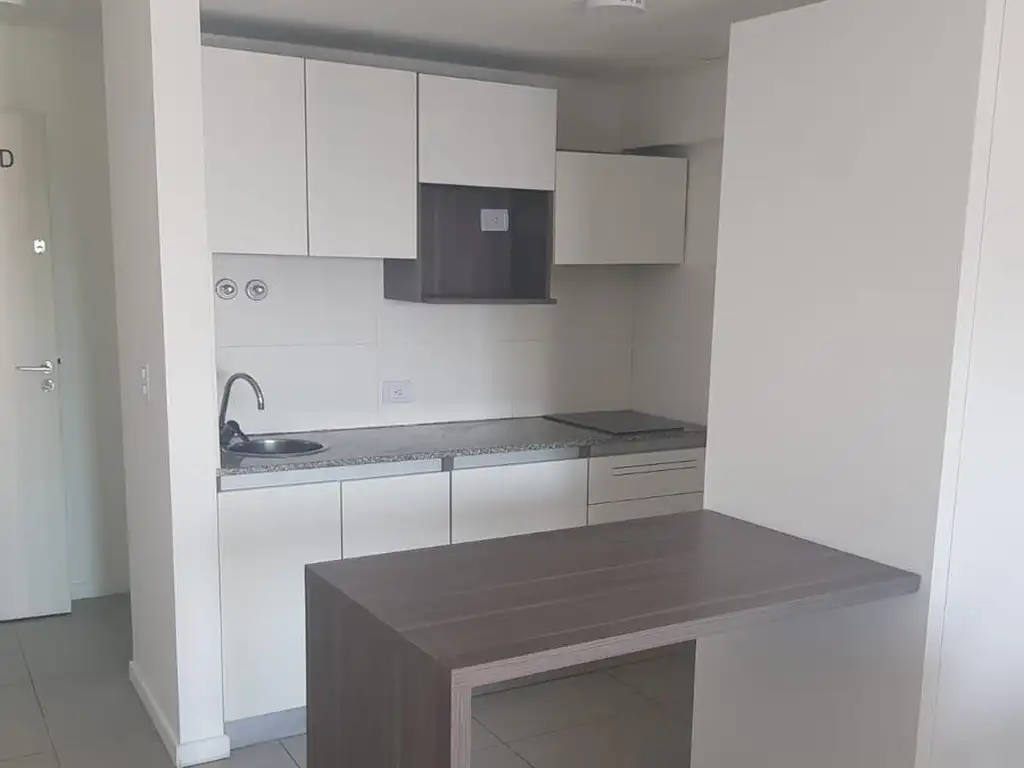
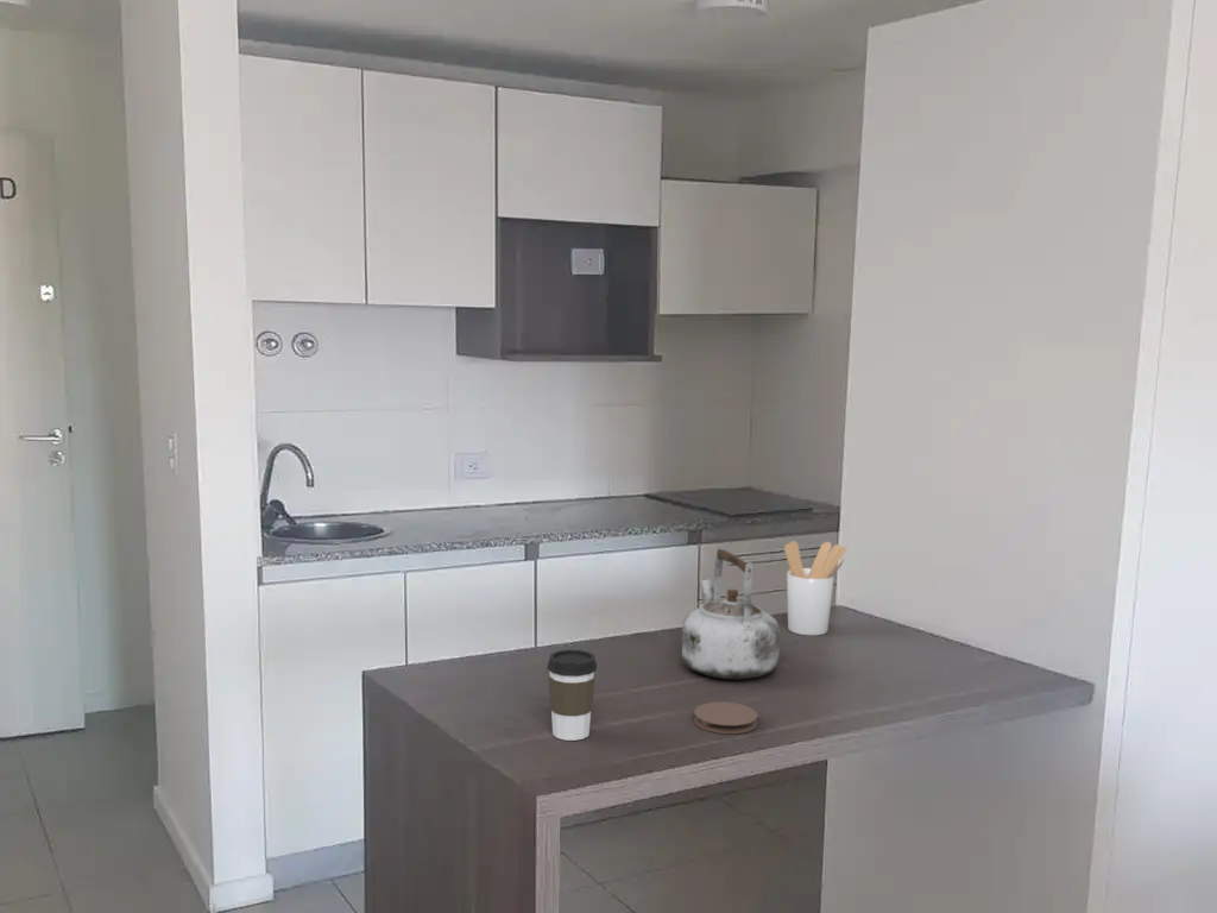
+ utensil holder (816, 585)
+ coffee cup (572, 694)
+ kettle (726, 607)
+ coaster (725, 717)
